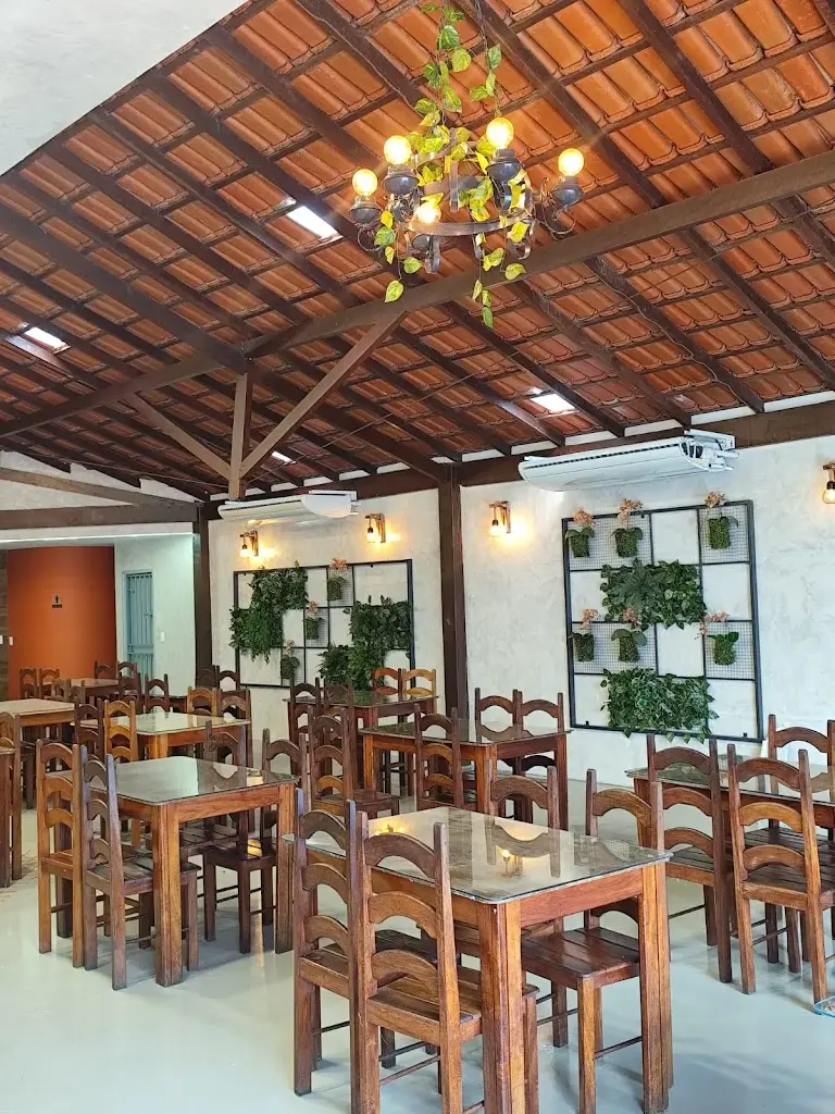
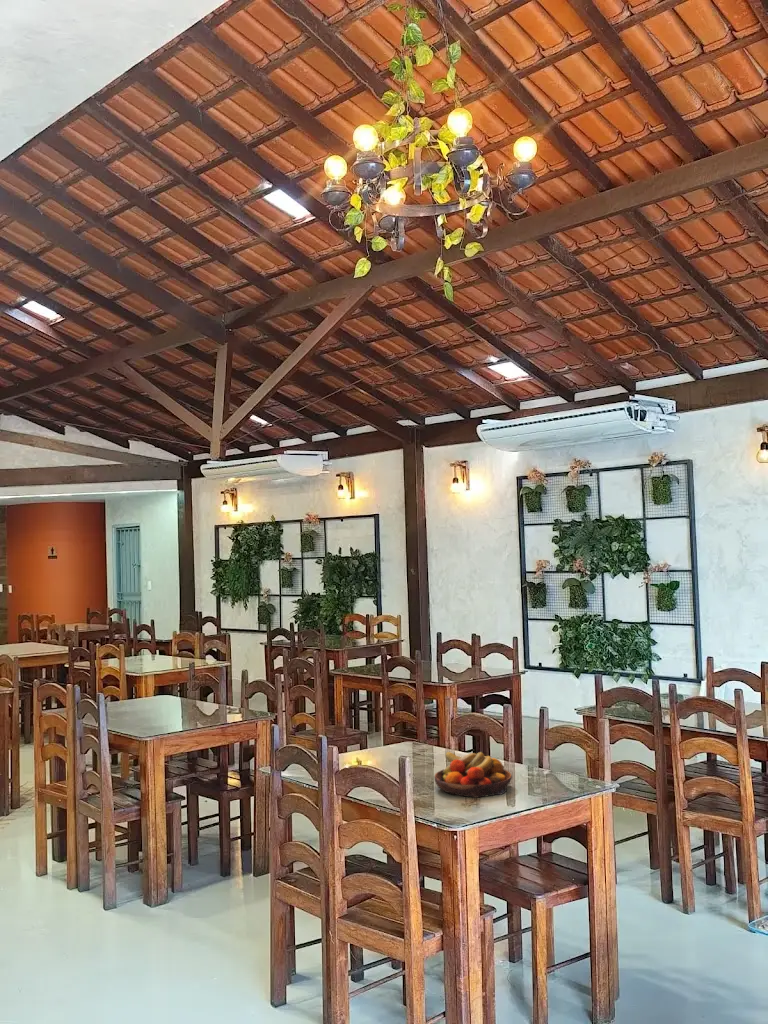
+ fruit bowl (471, 771)
